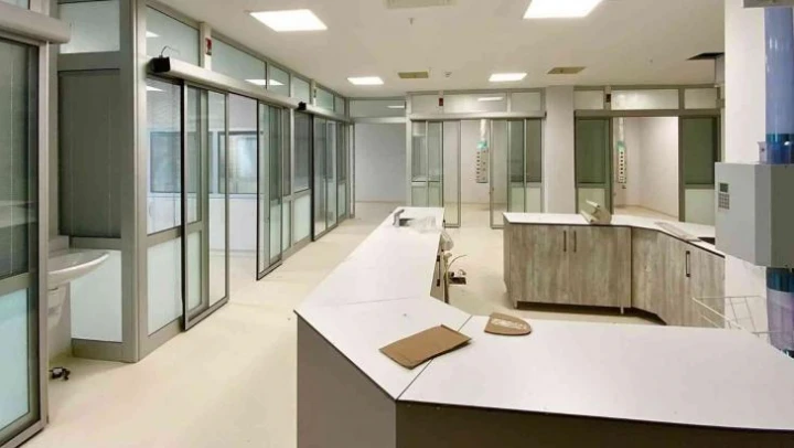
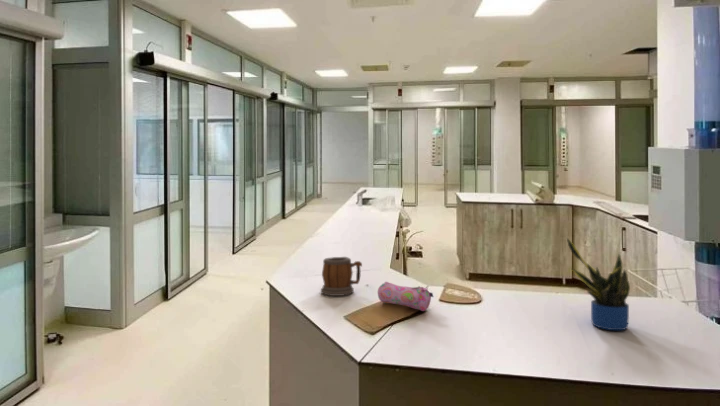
+ mug (341, 275)
+ potted plant (598, 282)
+ pencil case (404, 295)
